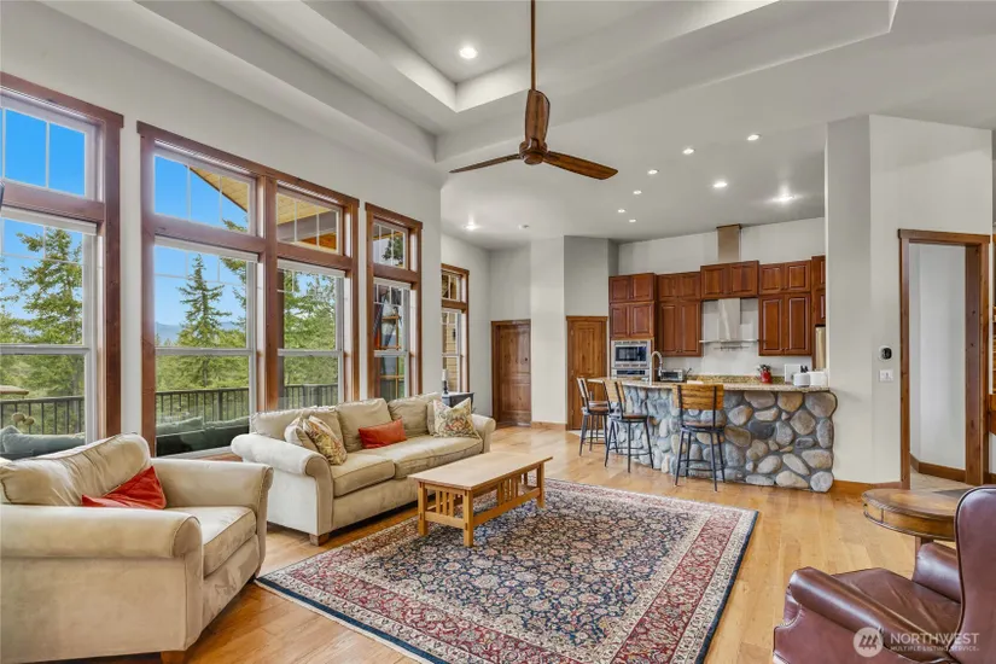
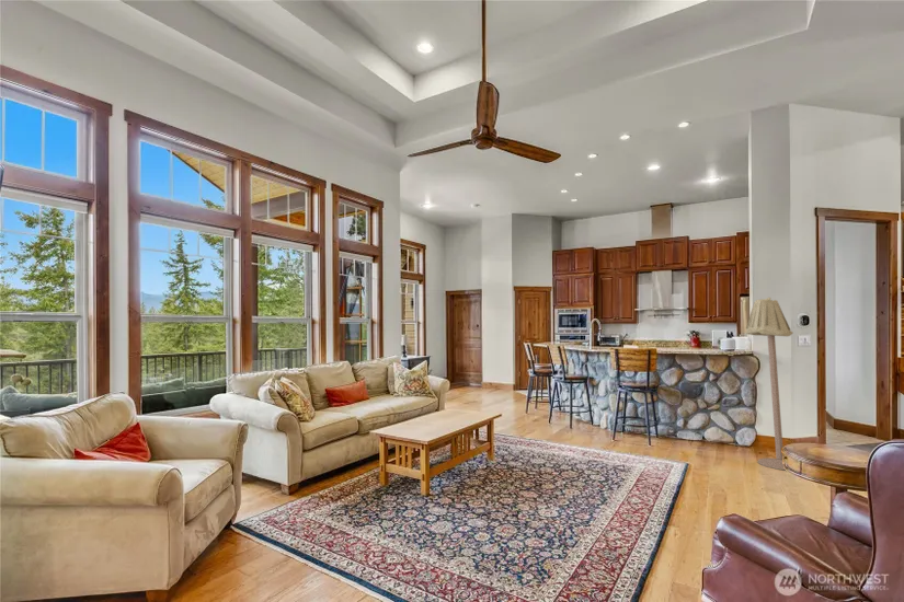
+ floor lamp (771, 379)
